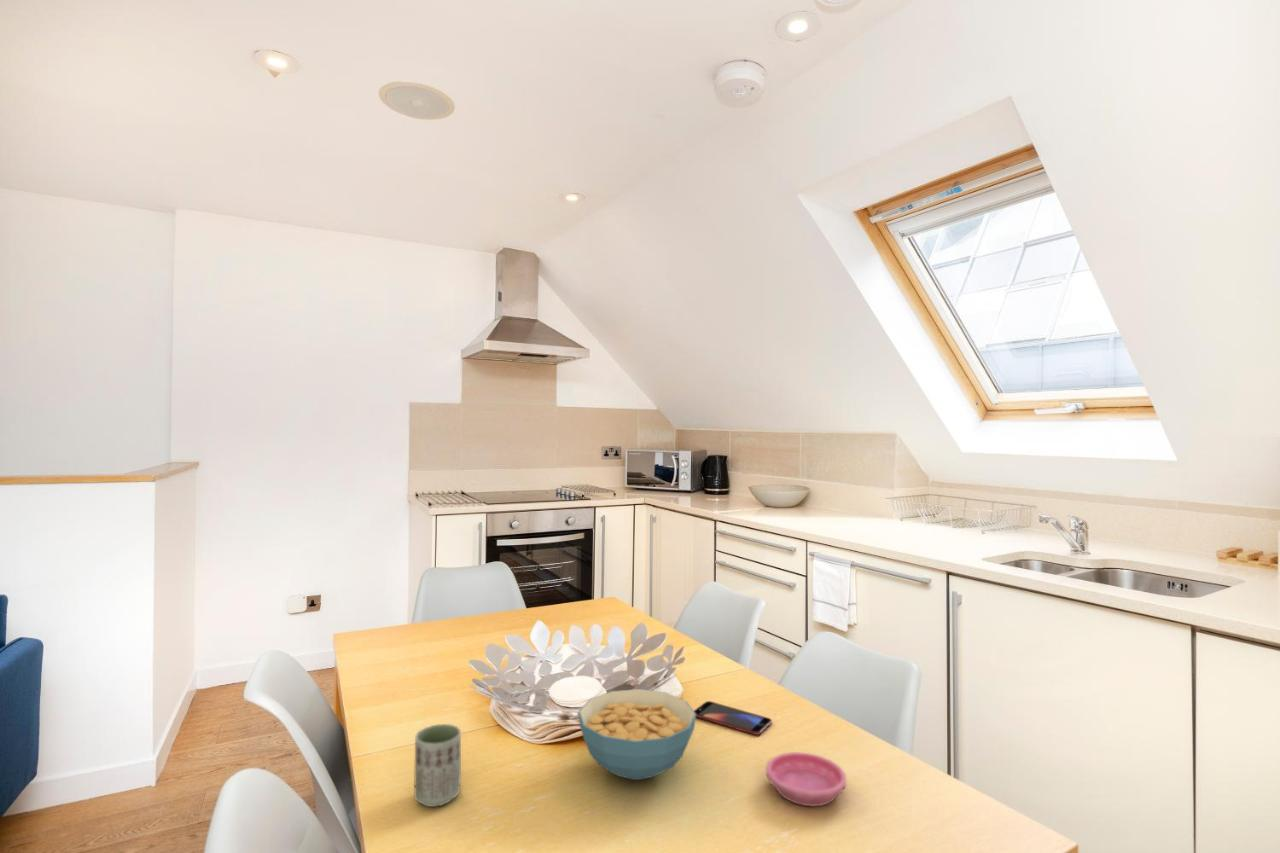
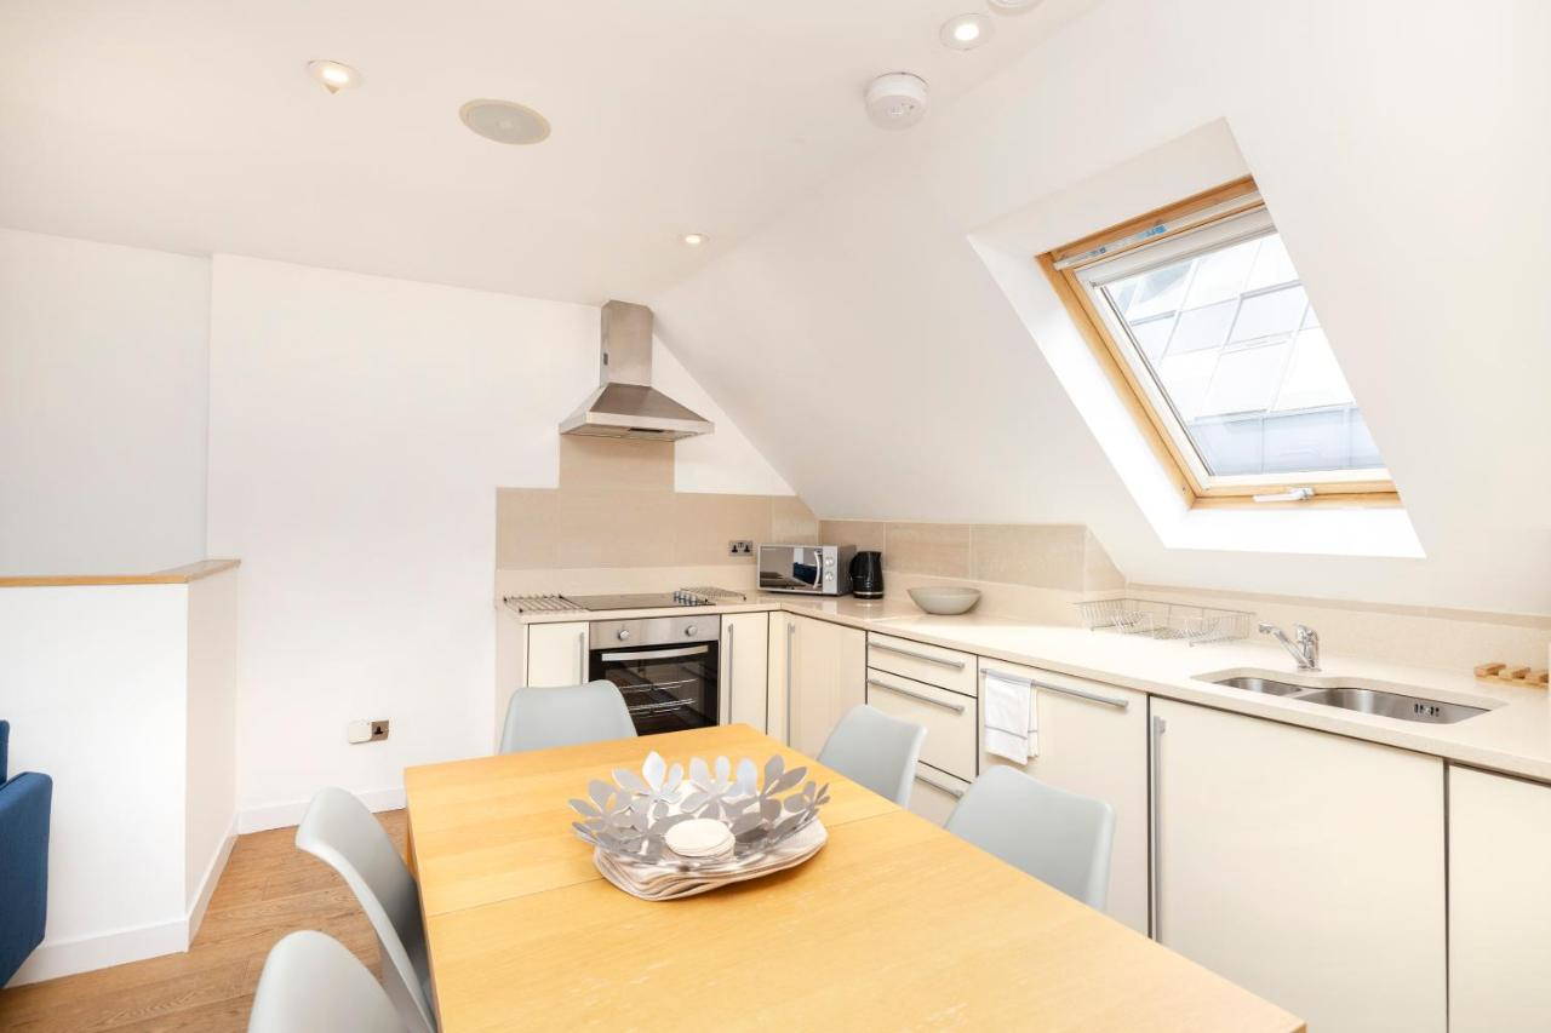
- smartphone (731, 717)
- saucer (805, 780)
- cereal bowl (636, 741)
- cup (437, 765)
